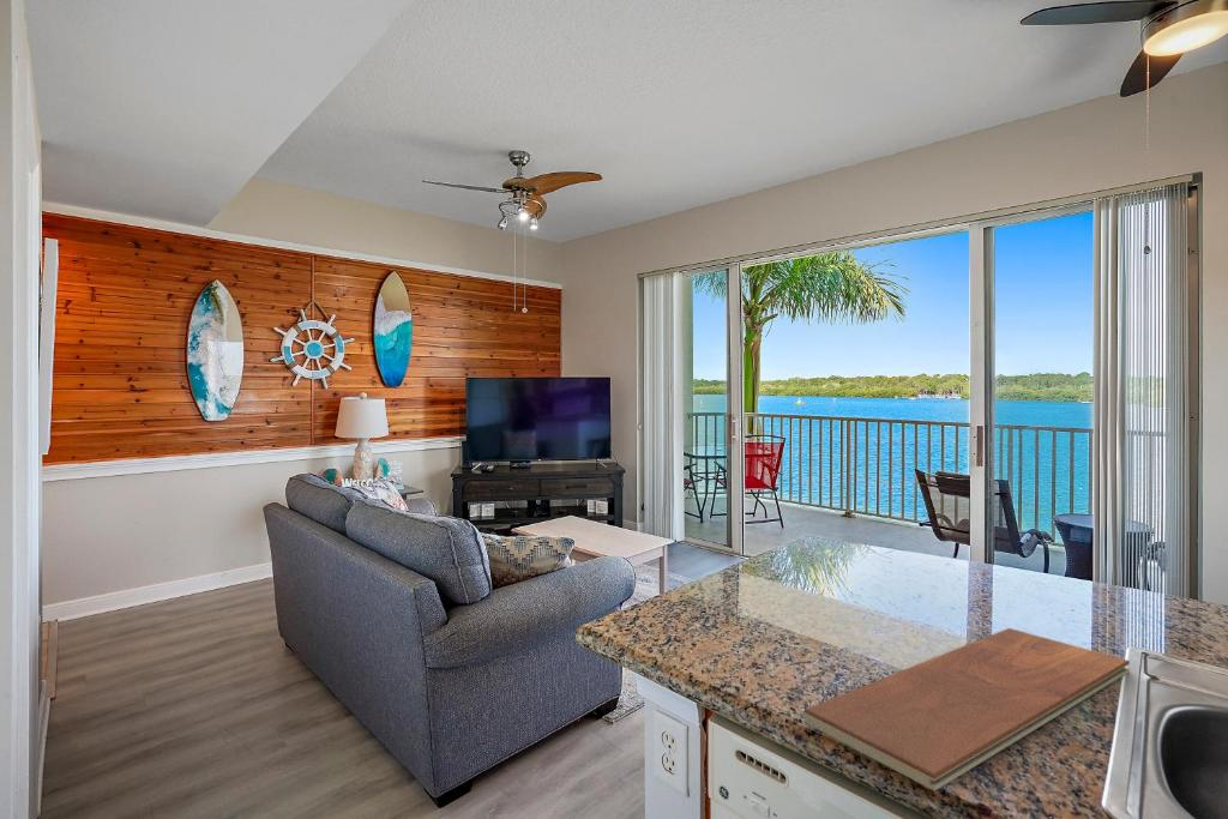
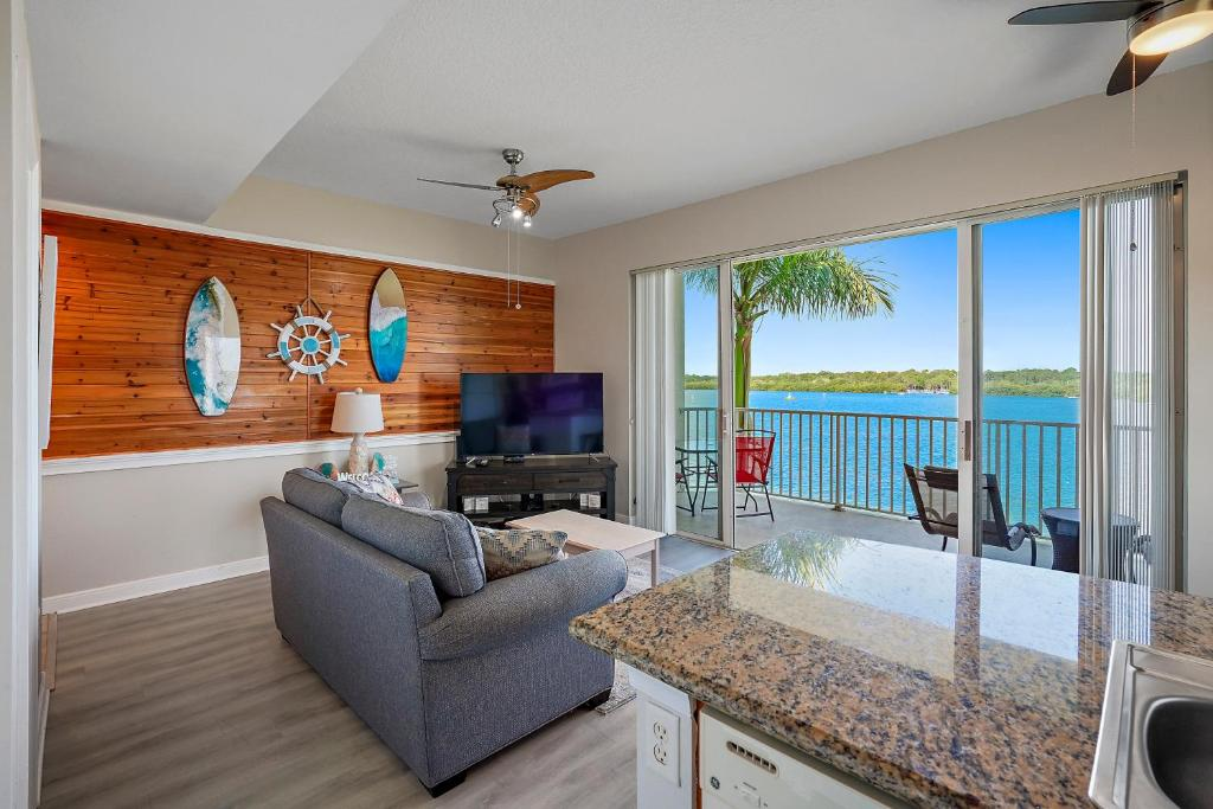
- chopping board (979, 687)
